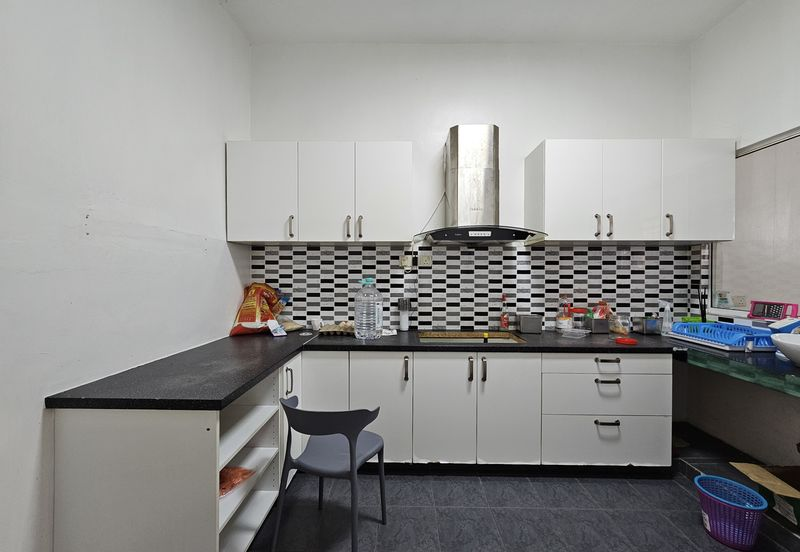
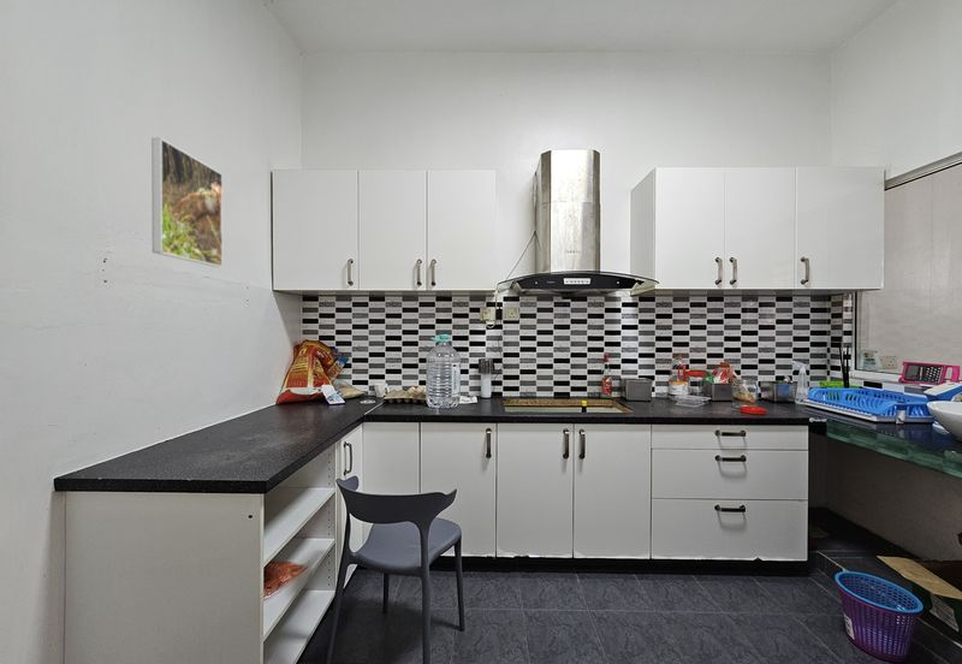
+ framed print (190, 209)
